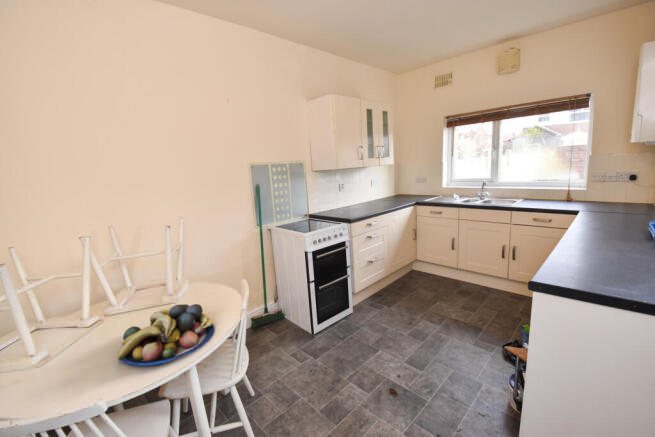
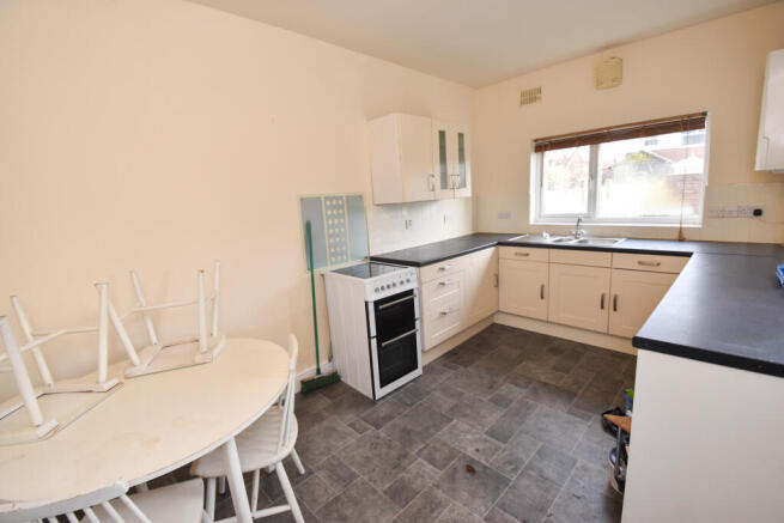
- fruit bowl (168, 326)
